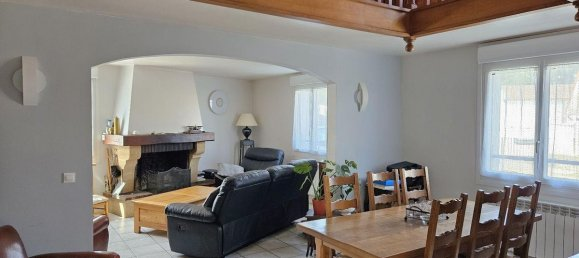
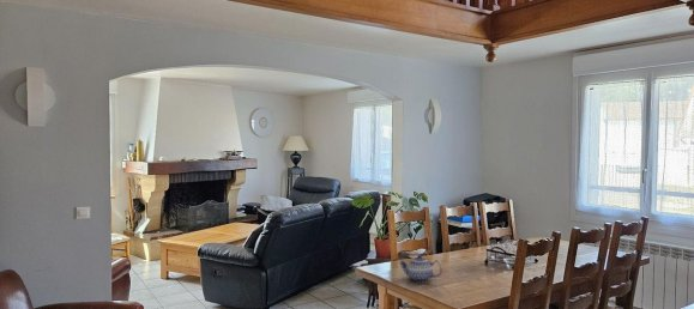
+ teapot (420, 267)
